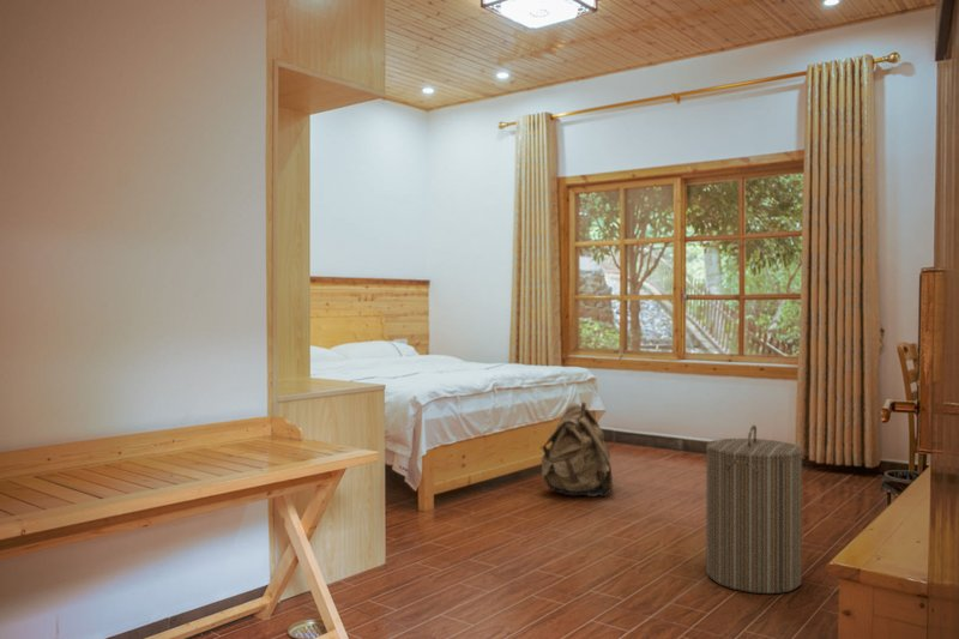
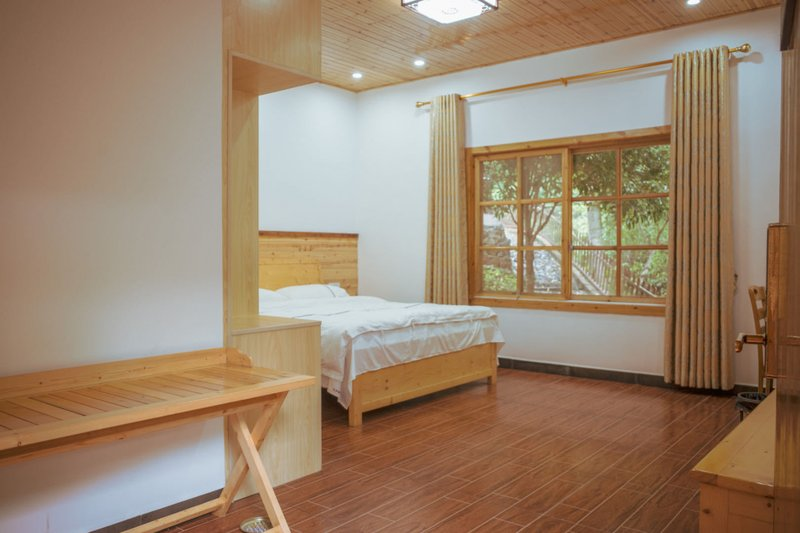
- backpack (581, 445)
- laundry hamper (753, 501)
